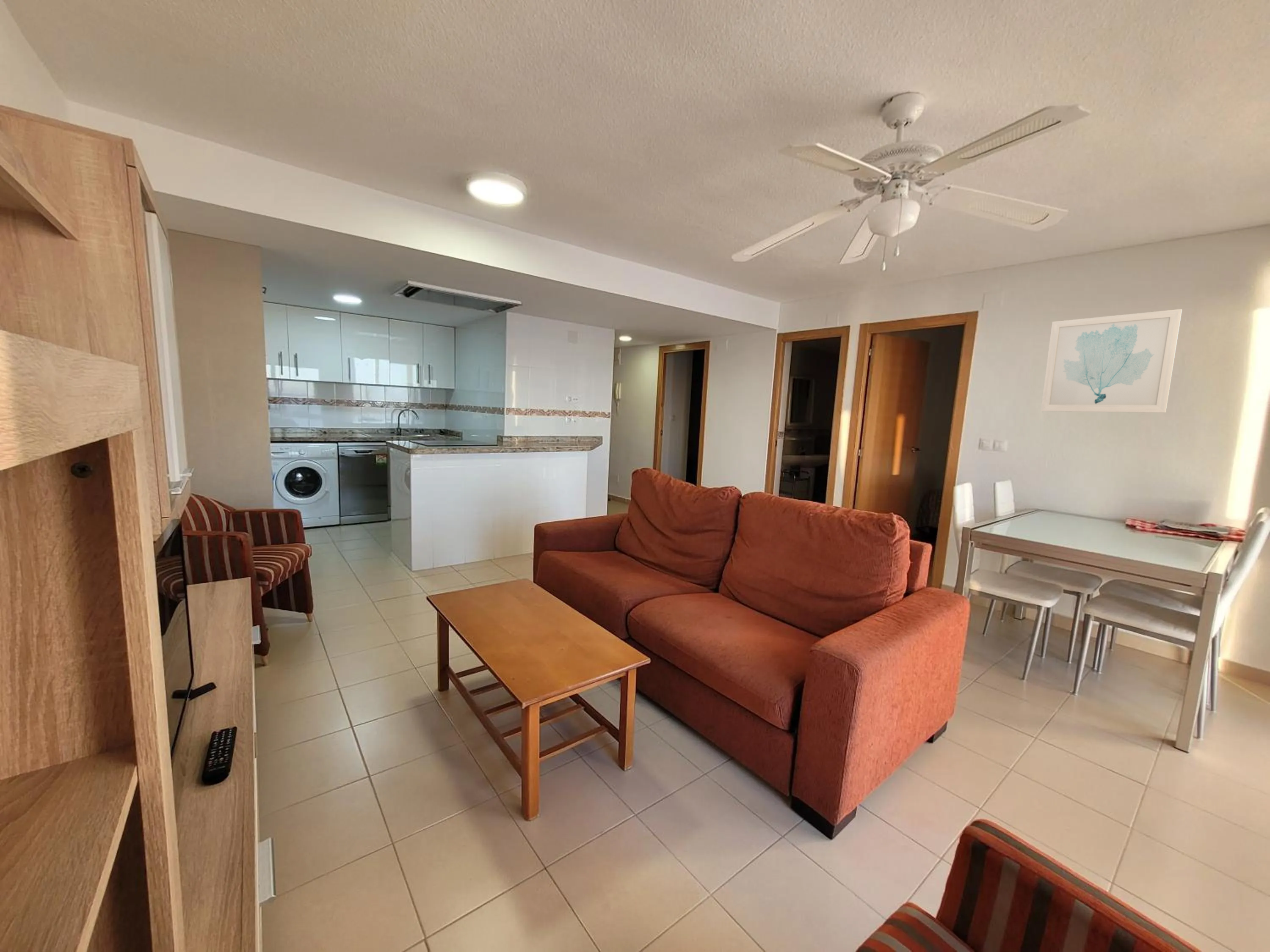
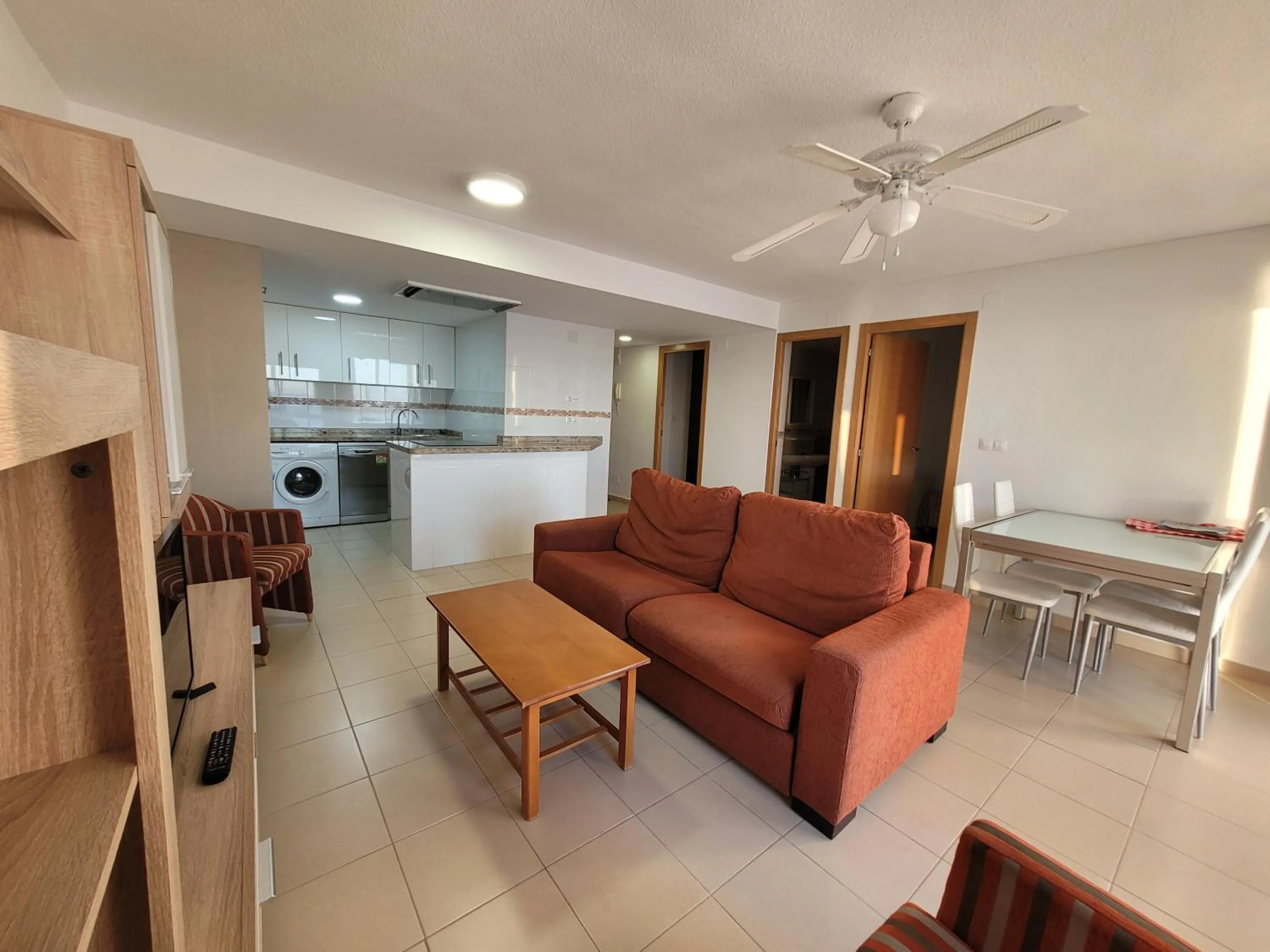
- wall art (1105, 364)
